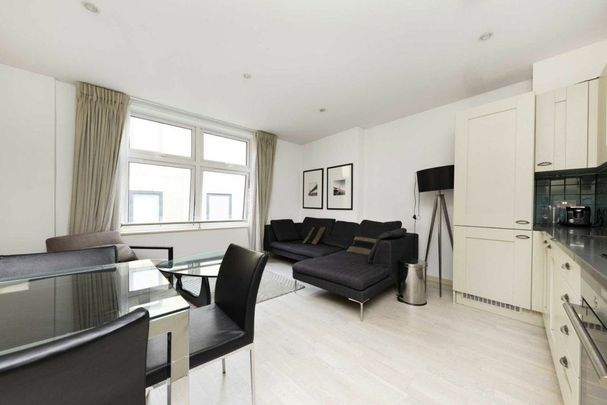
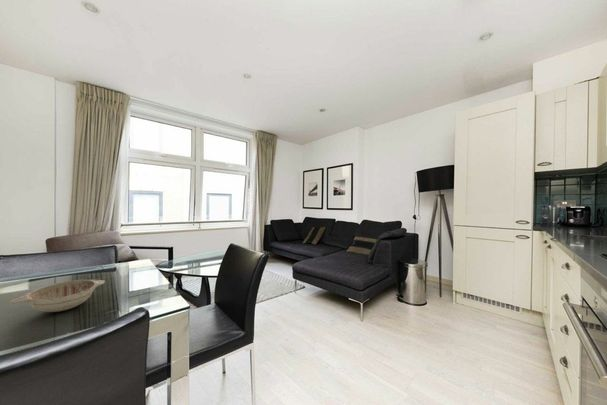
+ decorative bowl (62, 297)
